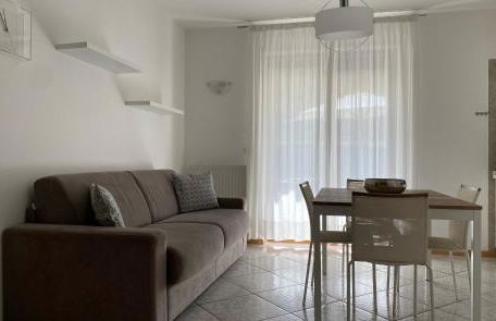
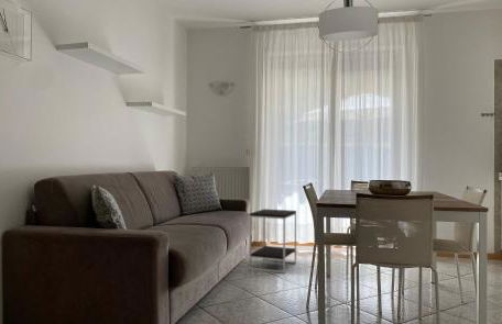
+ side table (271, 246)
